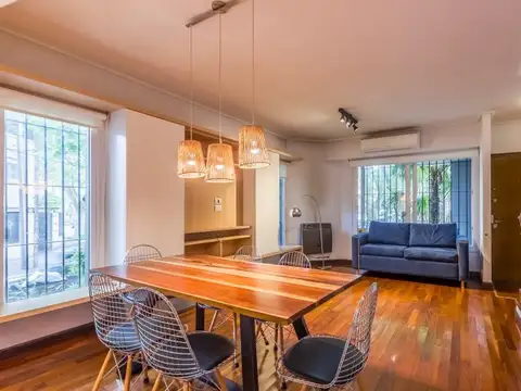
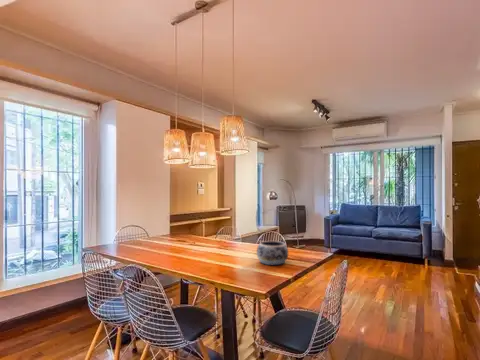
+ decorative bowl (272, 252)
